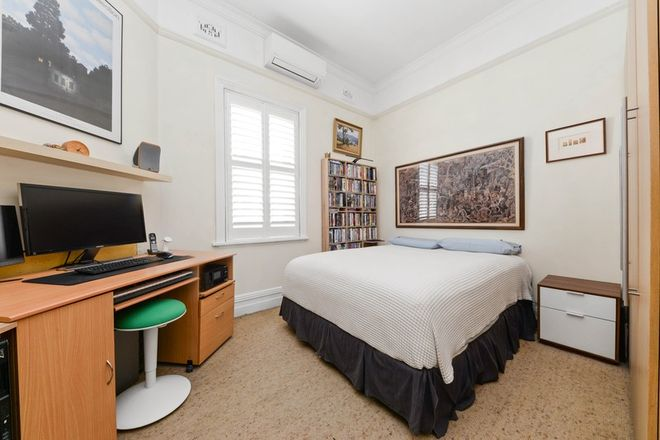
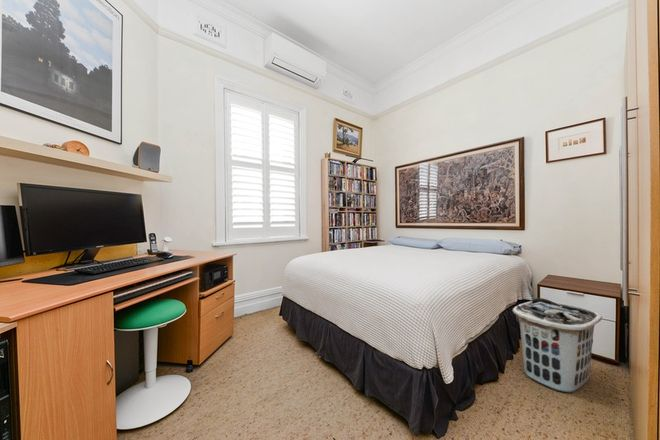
+ clothes hamper (555, 336)
